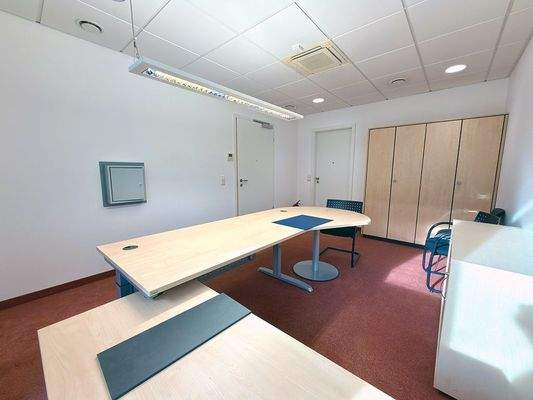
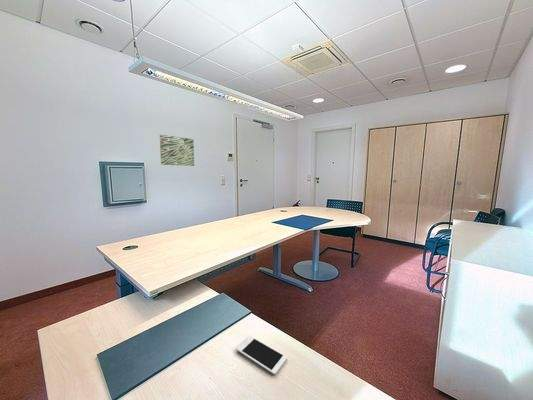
+ cell phone (261, 353)
+ wall art (178, 151)
